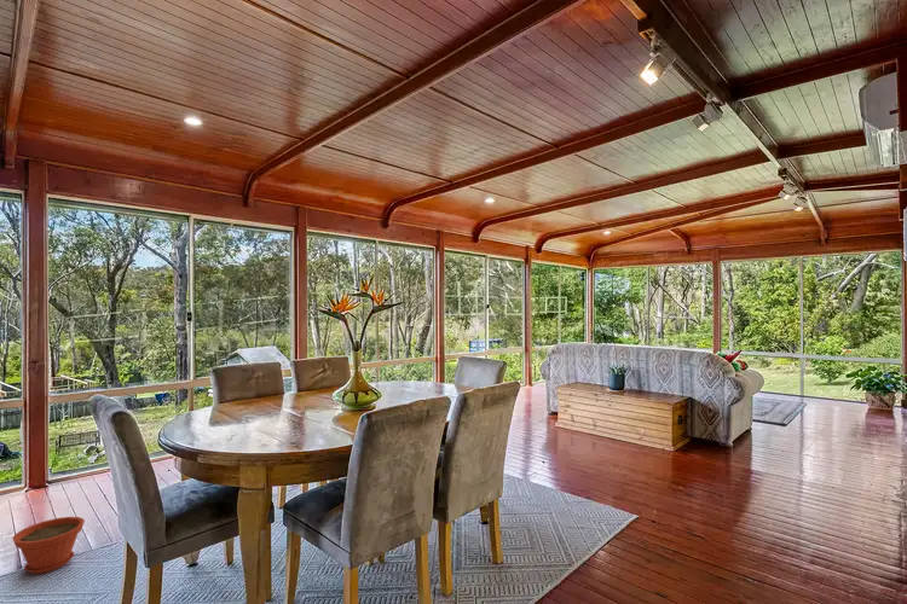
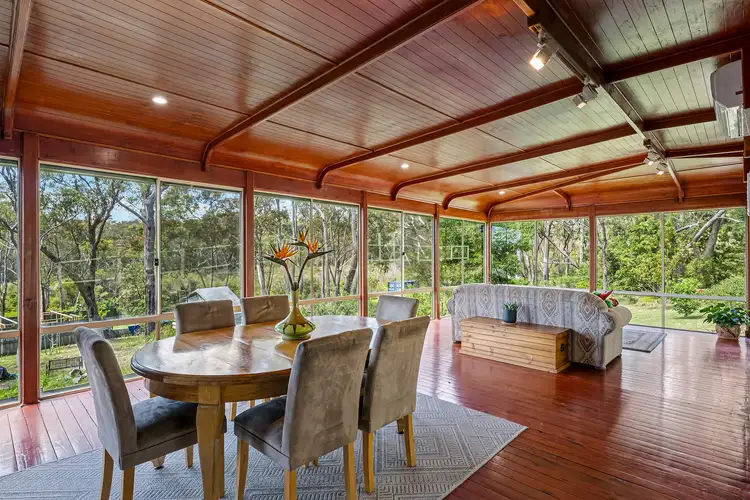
- plant pot (50, 547)
